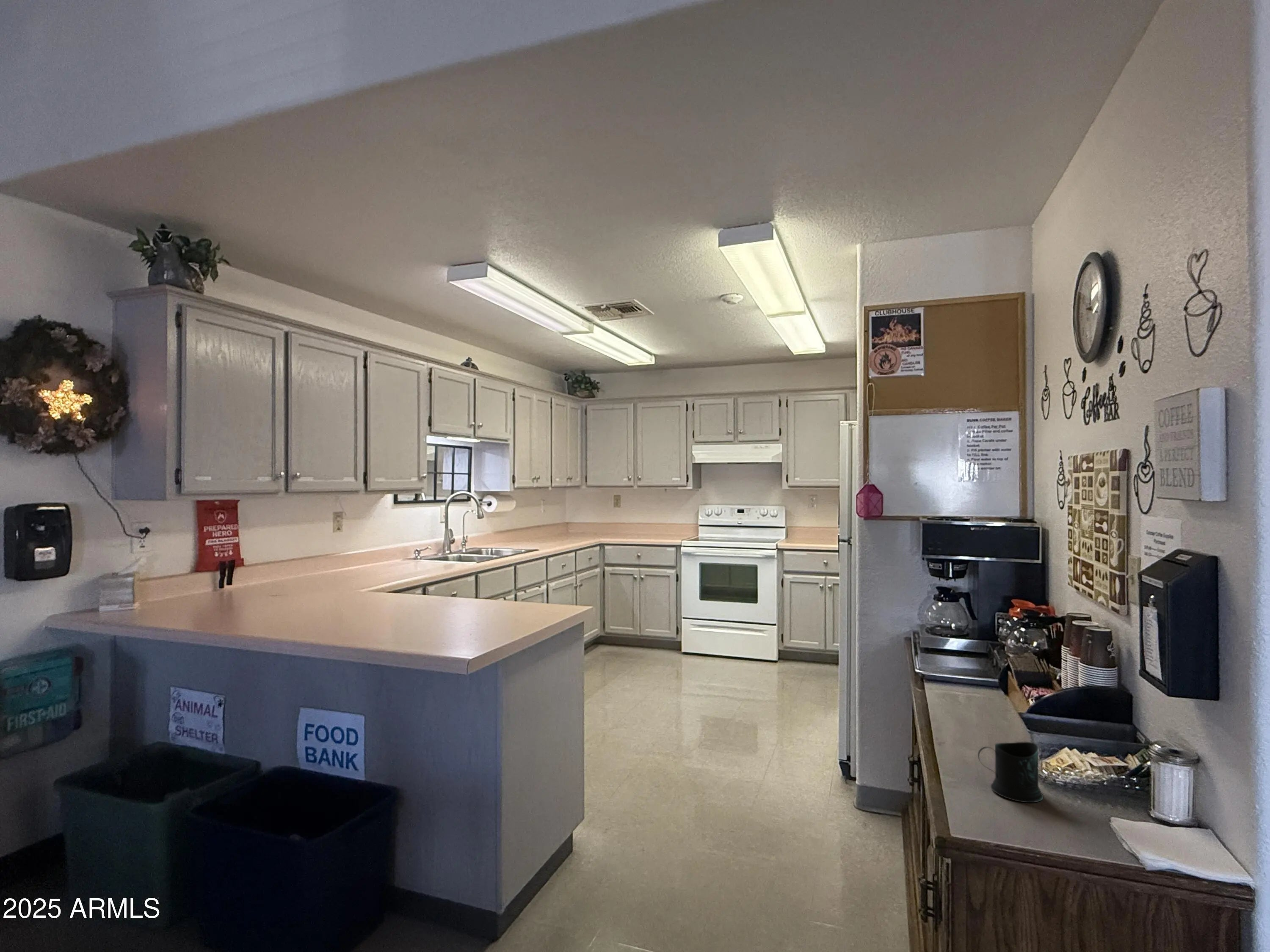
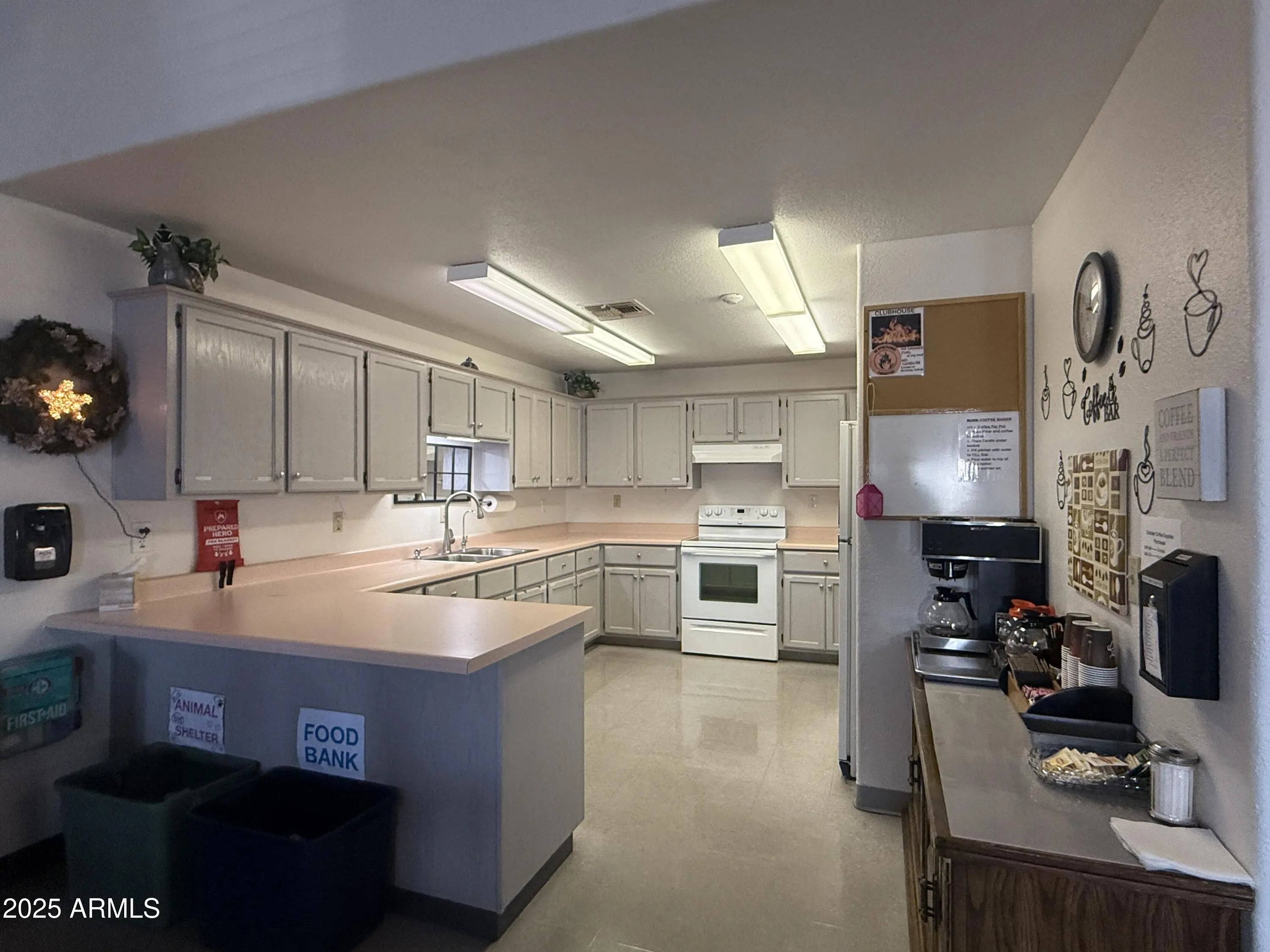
- mug (1009, 767)
